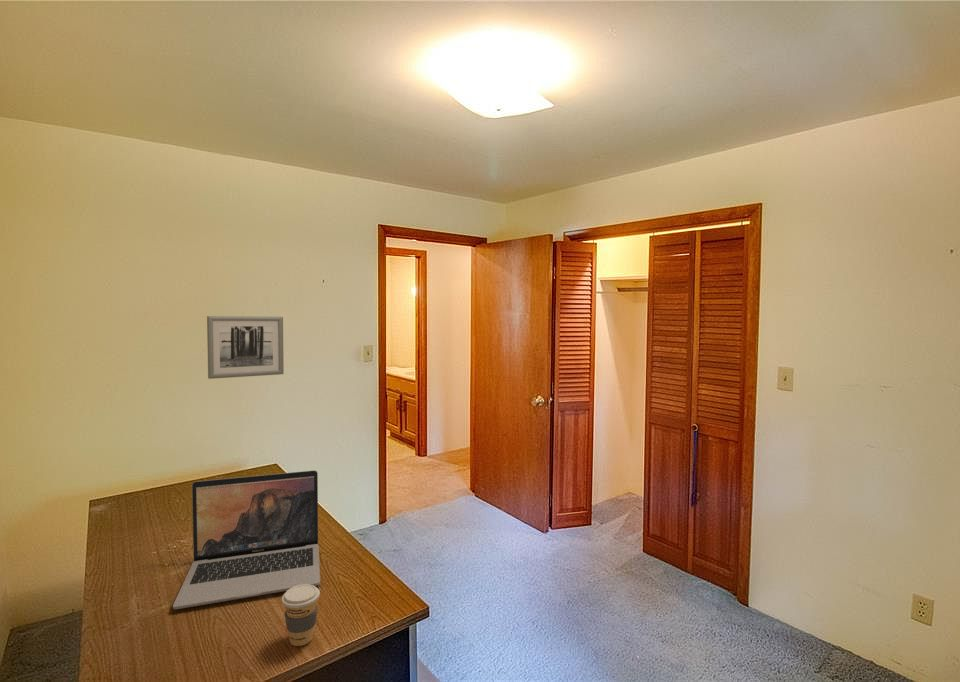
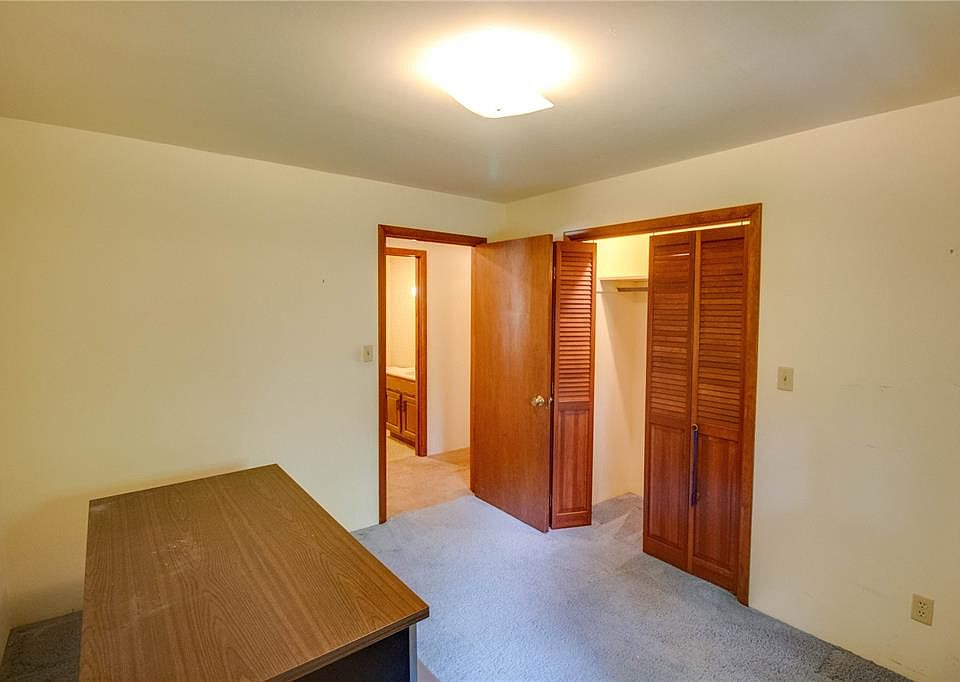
- coffee cup (301, 615)
- wall art (246, 346)
- laptop (253, 532)
